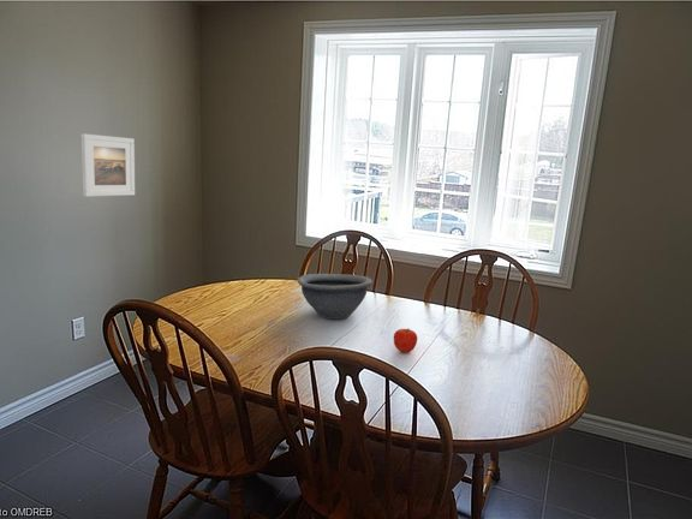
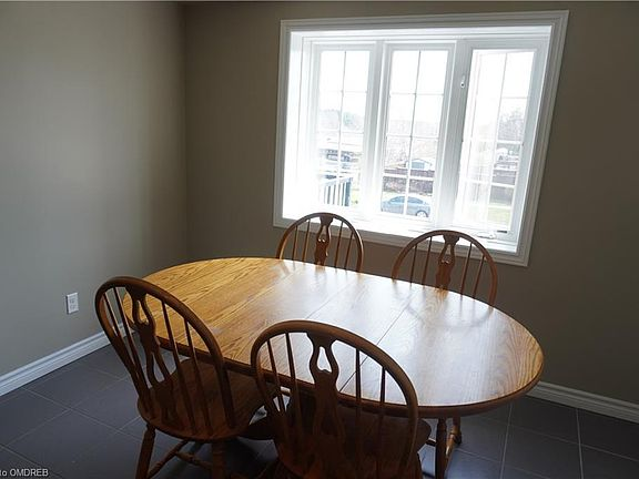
- fruit (405, 339)
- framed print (109, 166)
- bowl (333, 296)
